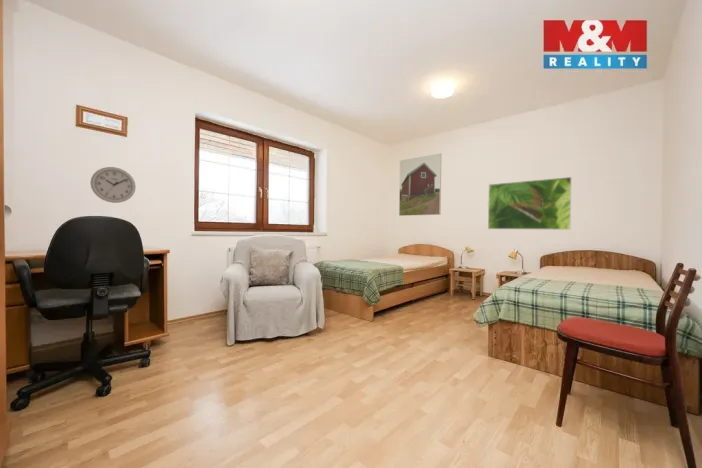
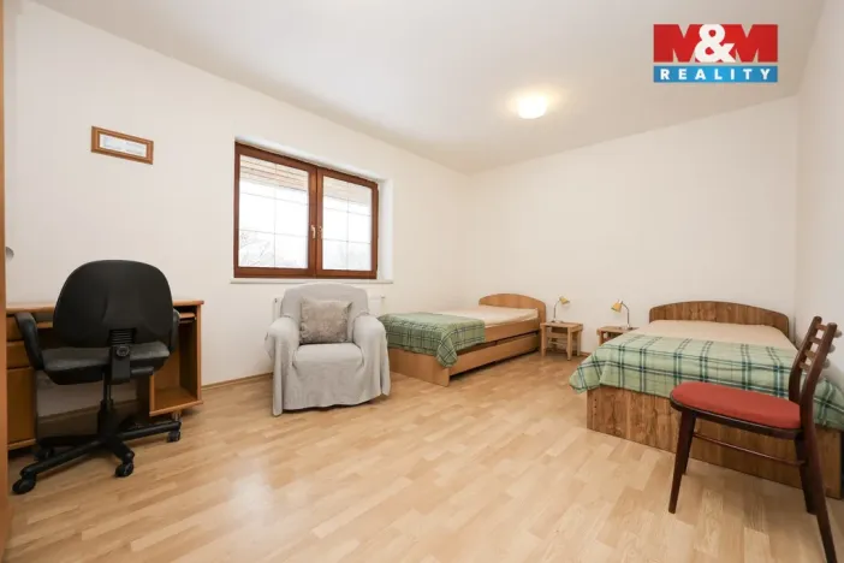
- wall clock (114, 184)
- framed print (419, 186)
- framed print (526, 205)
